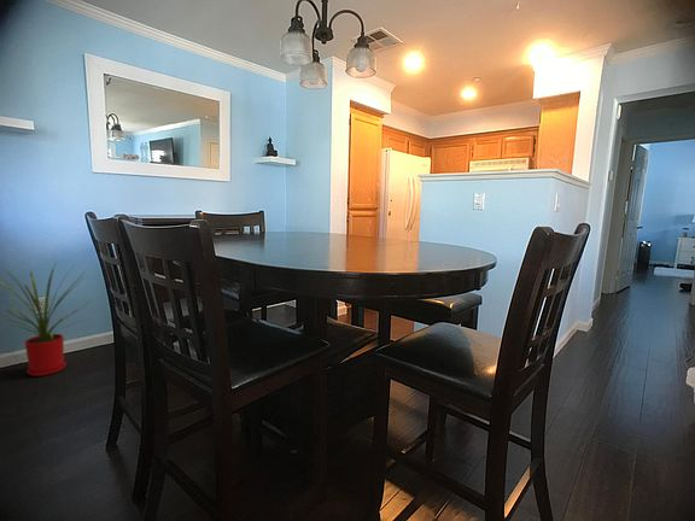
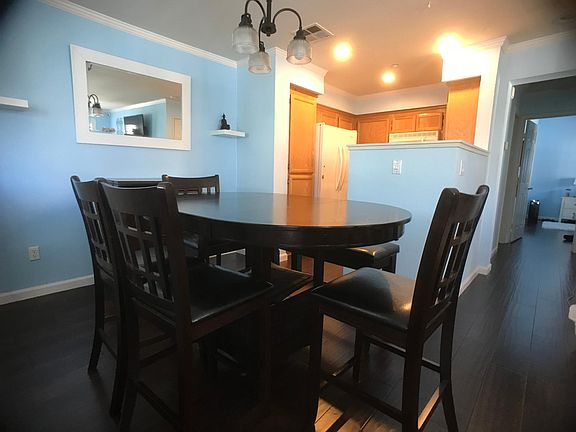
- house plant (42, 318)
